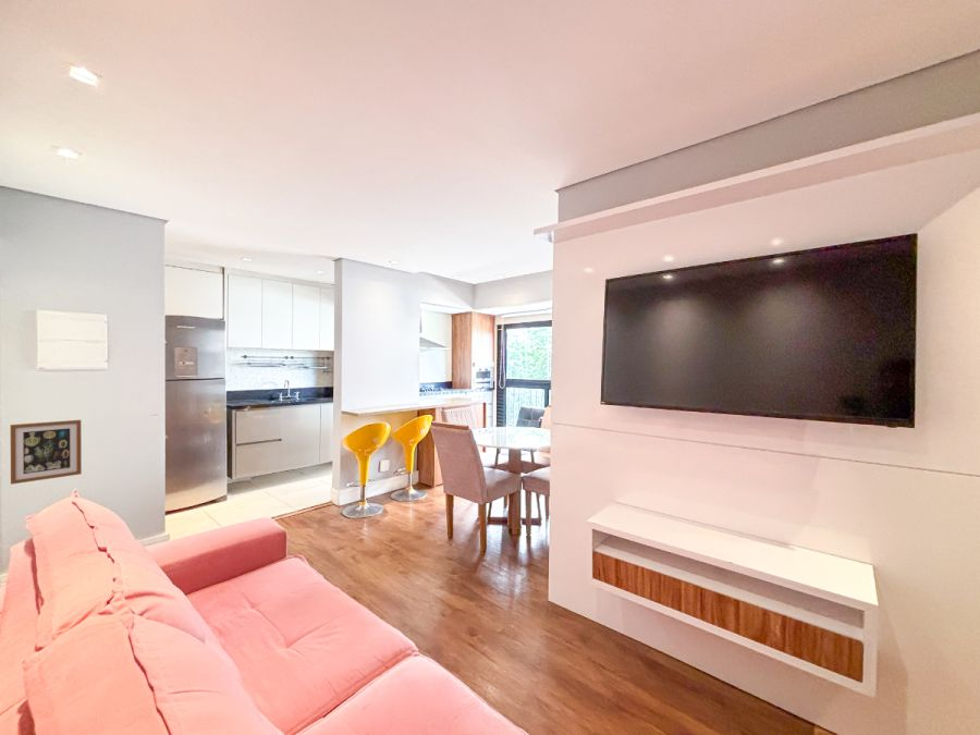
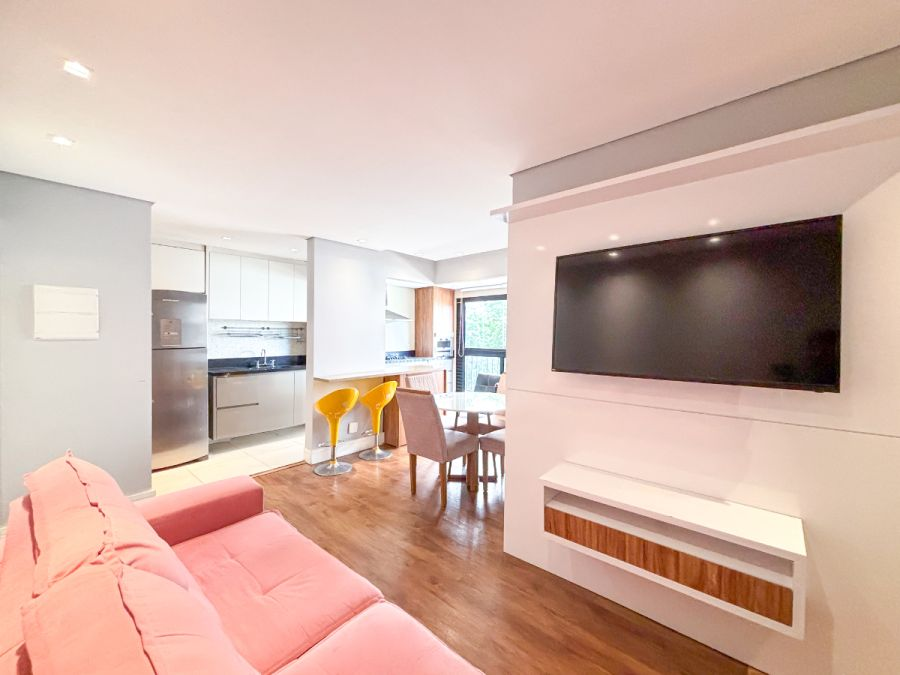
- wall art (47, 450)
